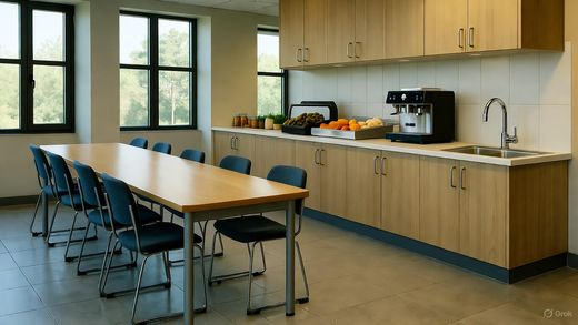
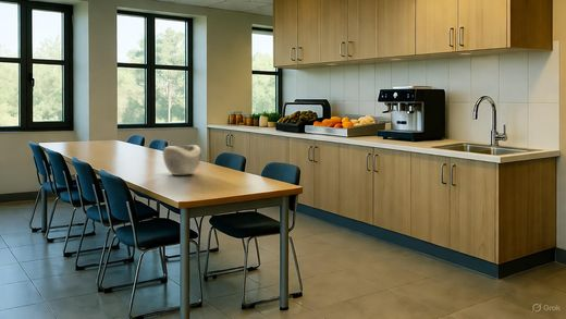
+ decorative bowl (182, 159)
